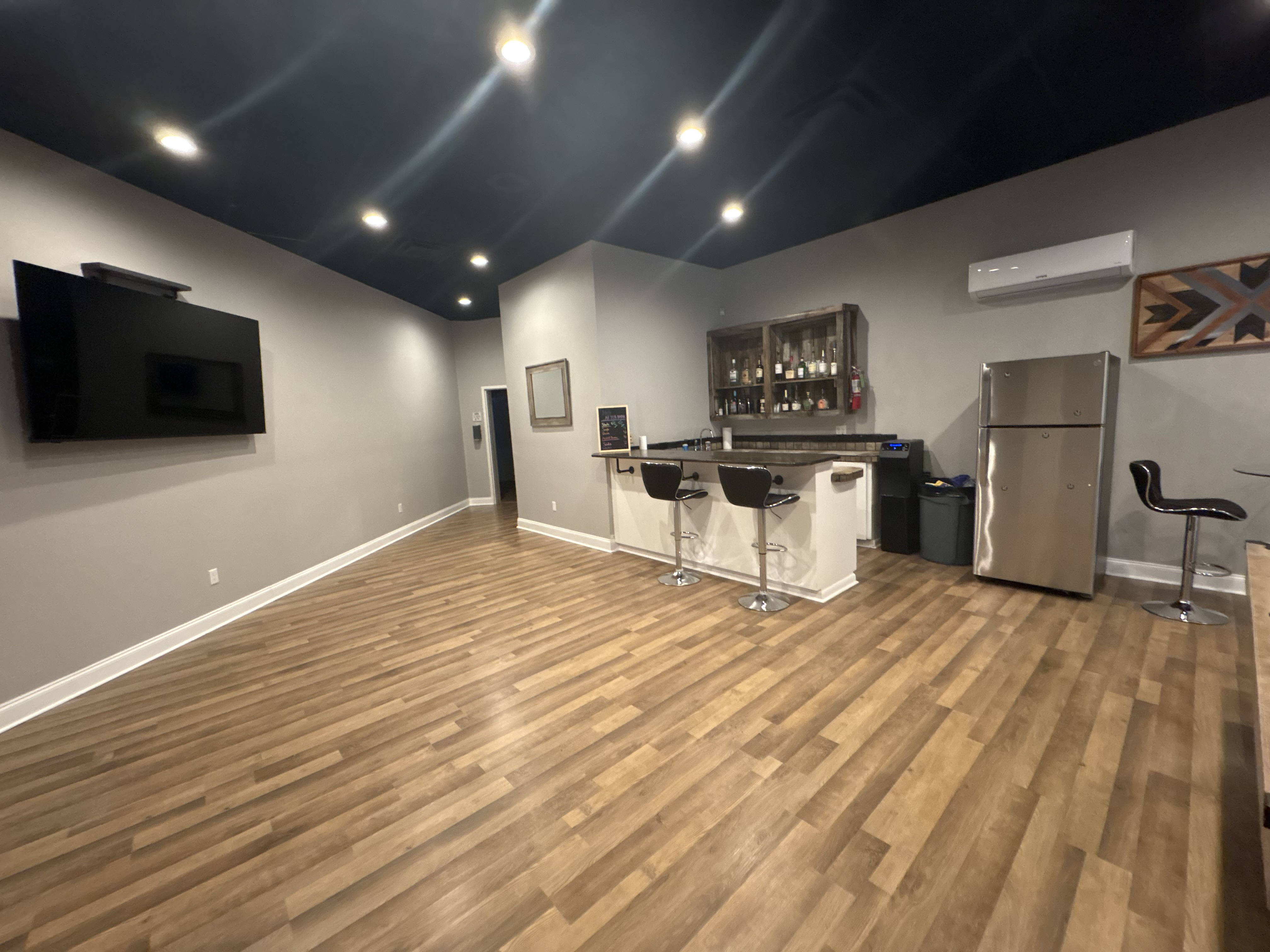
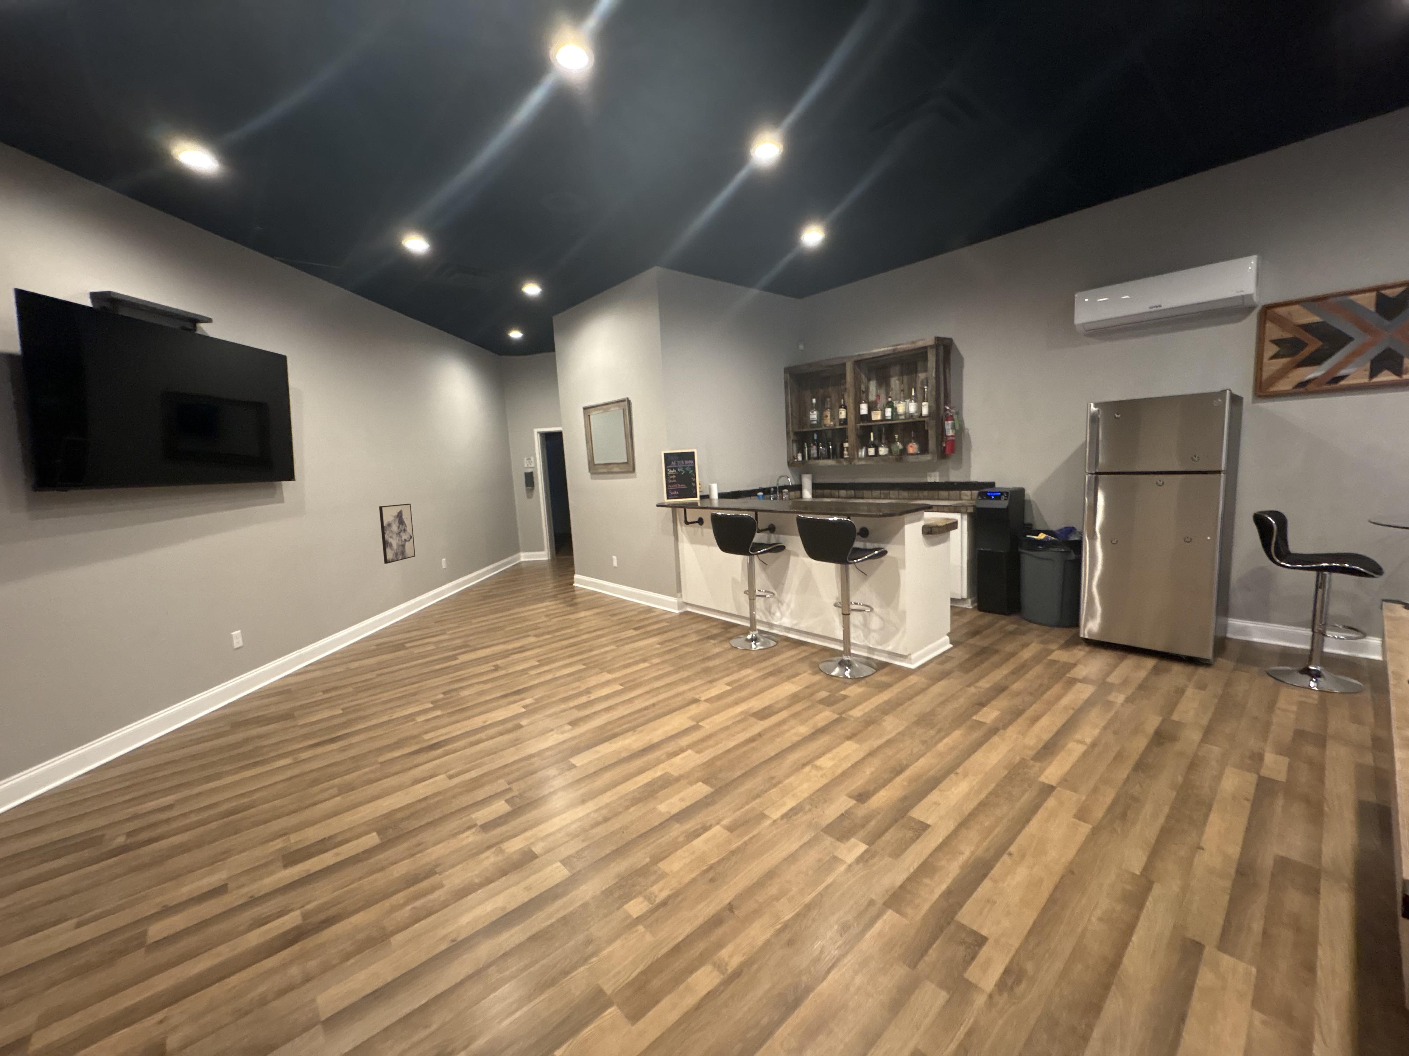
+ wall art (397, 532)
